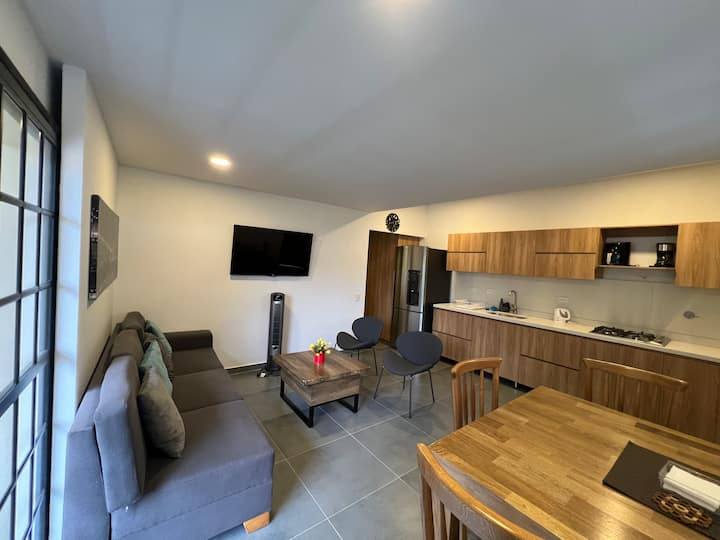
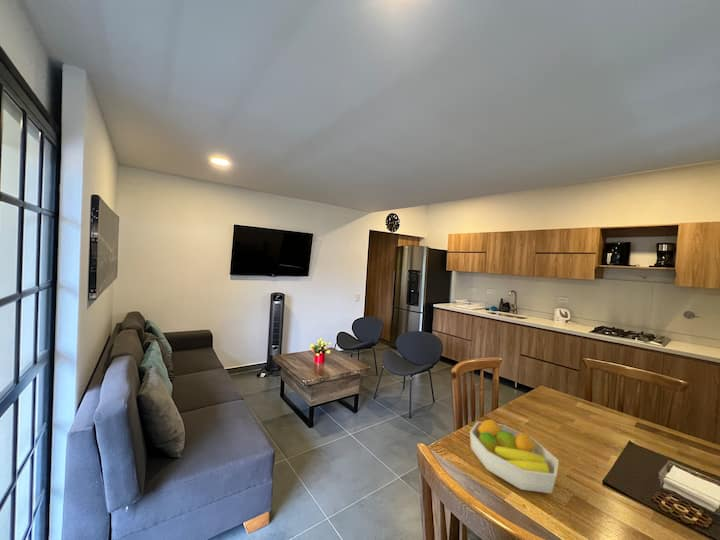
+ fruit bowl (510, 451)
